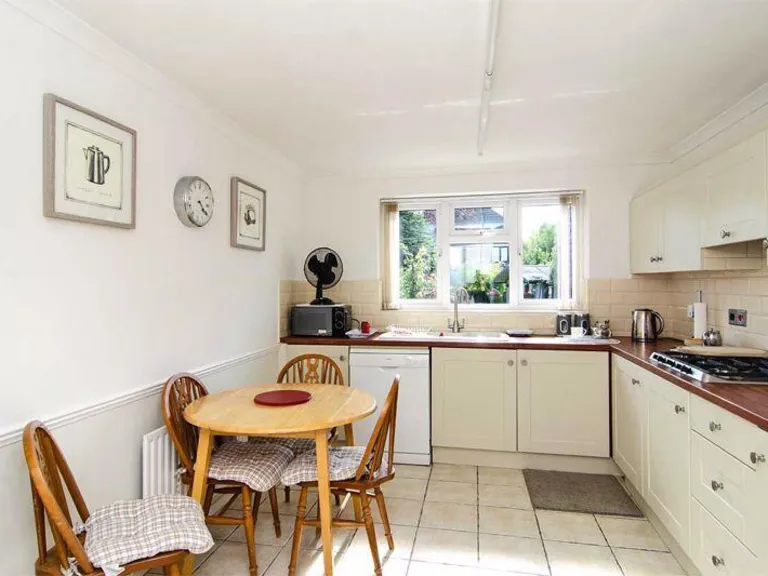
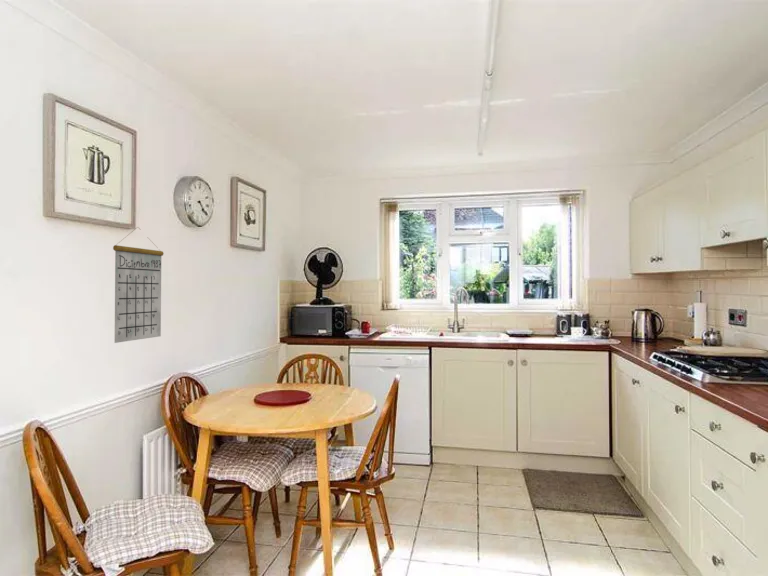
+ calendar (139, 283)
